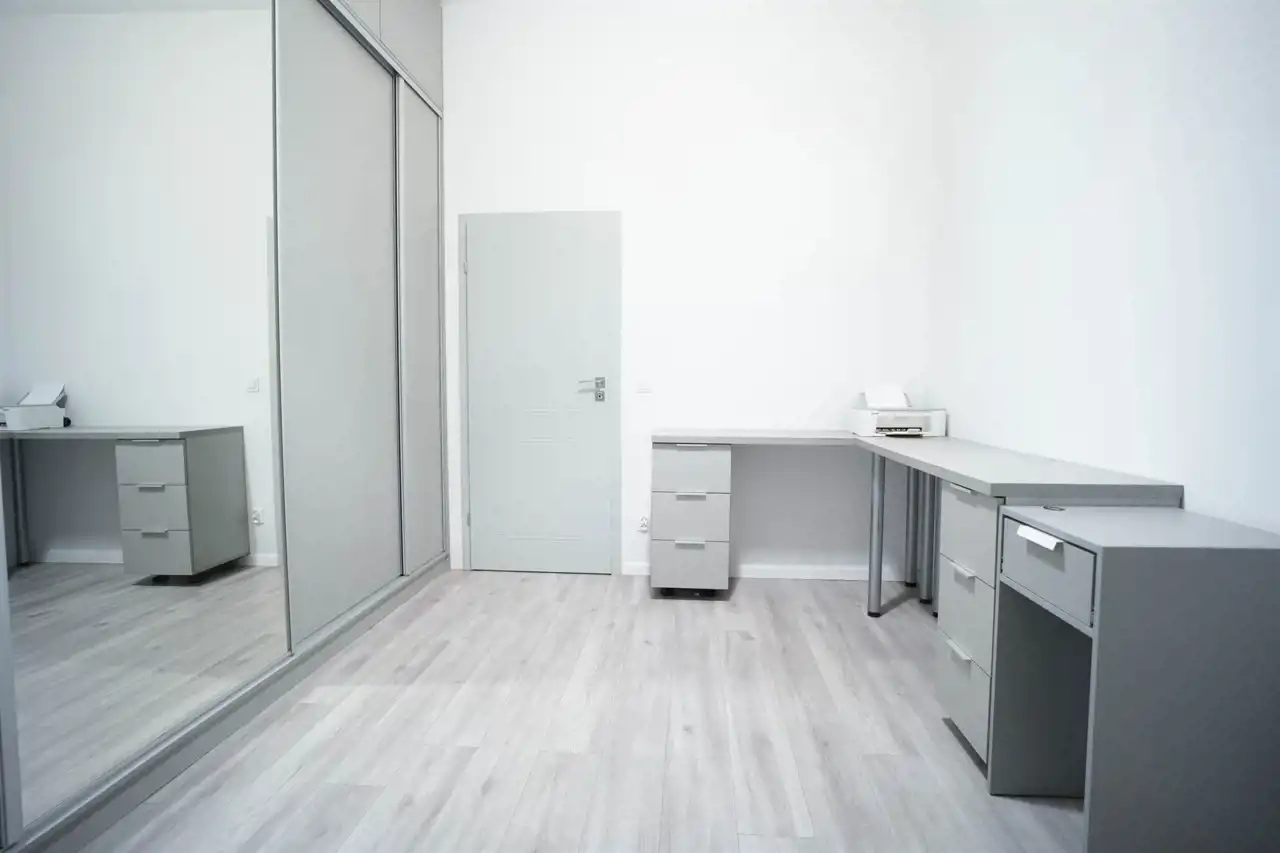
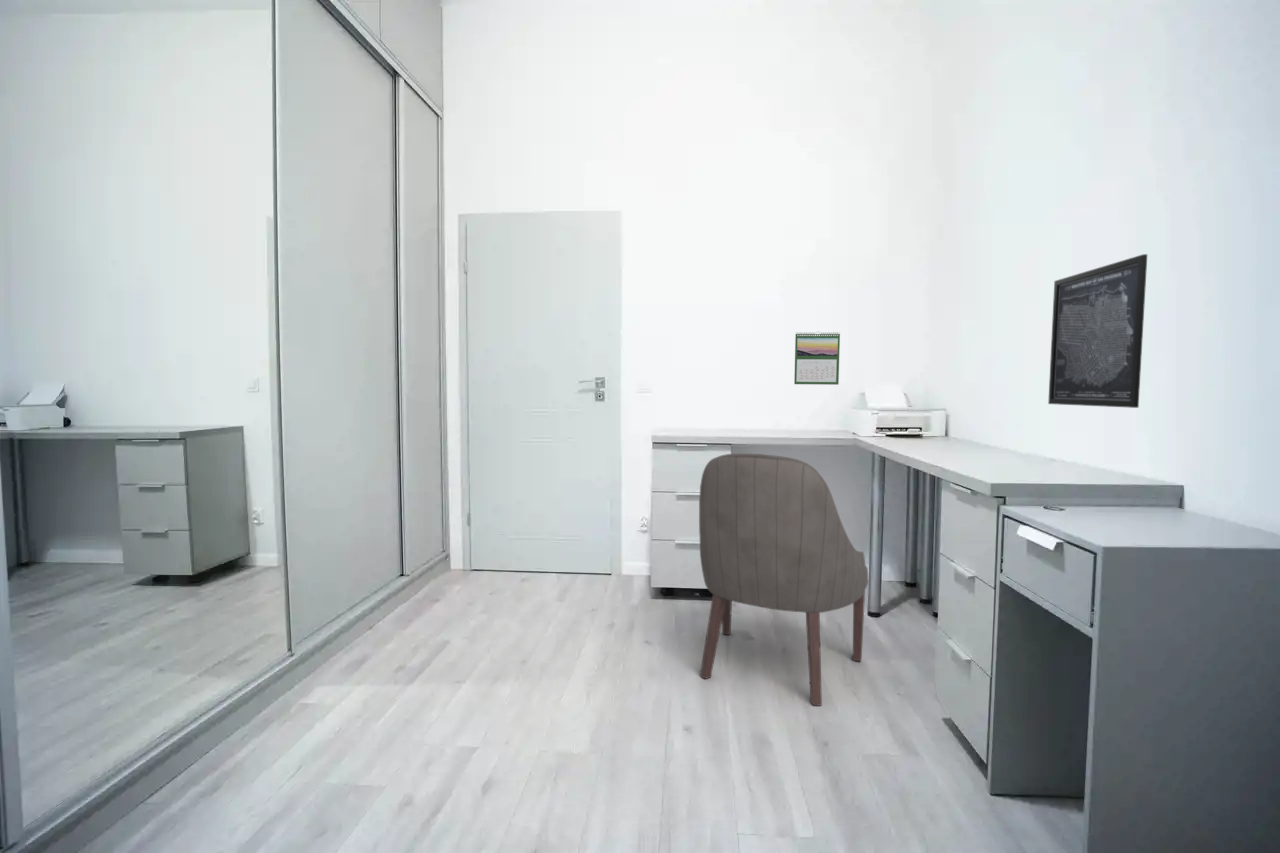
+ chair (774, 559)
+ wall art (1092, 337)
+ calendar (817, 358)
